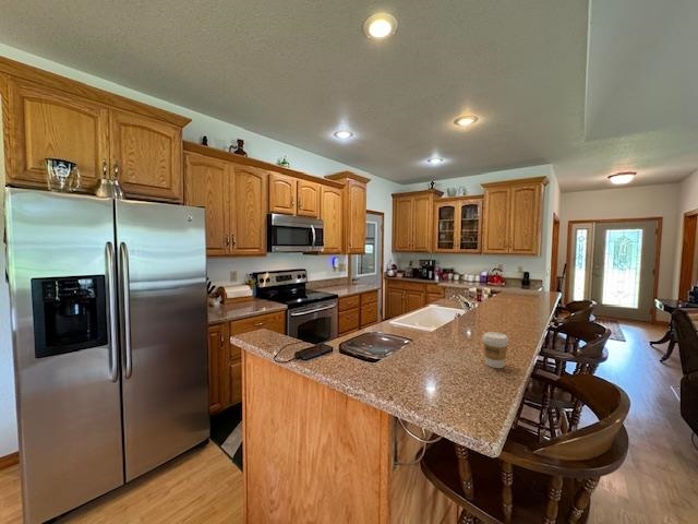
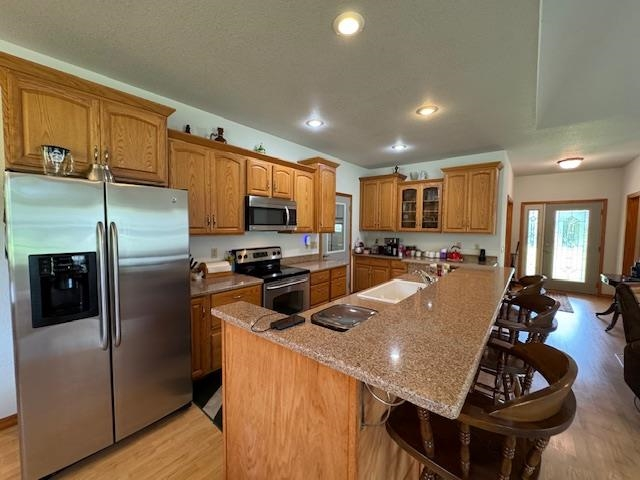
- coffee cup (494, 349)
